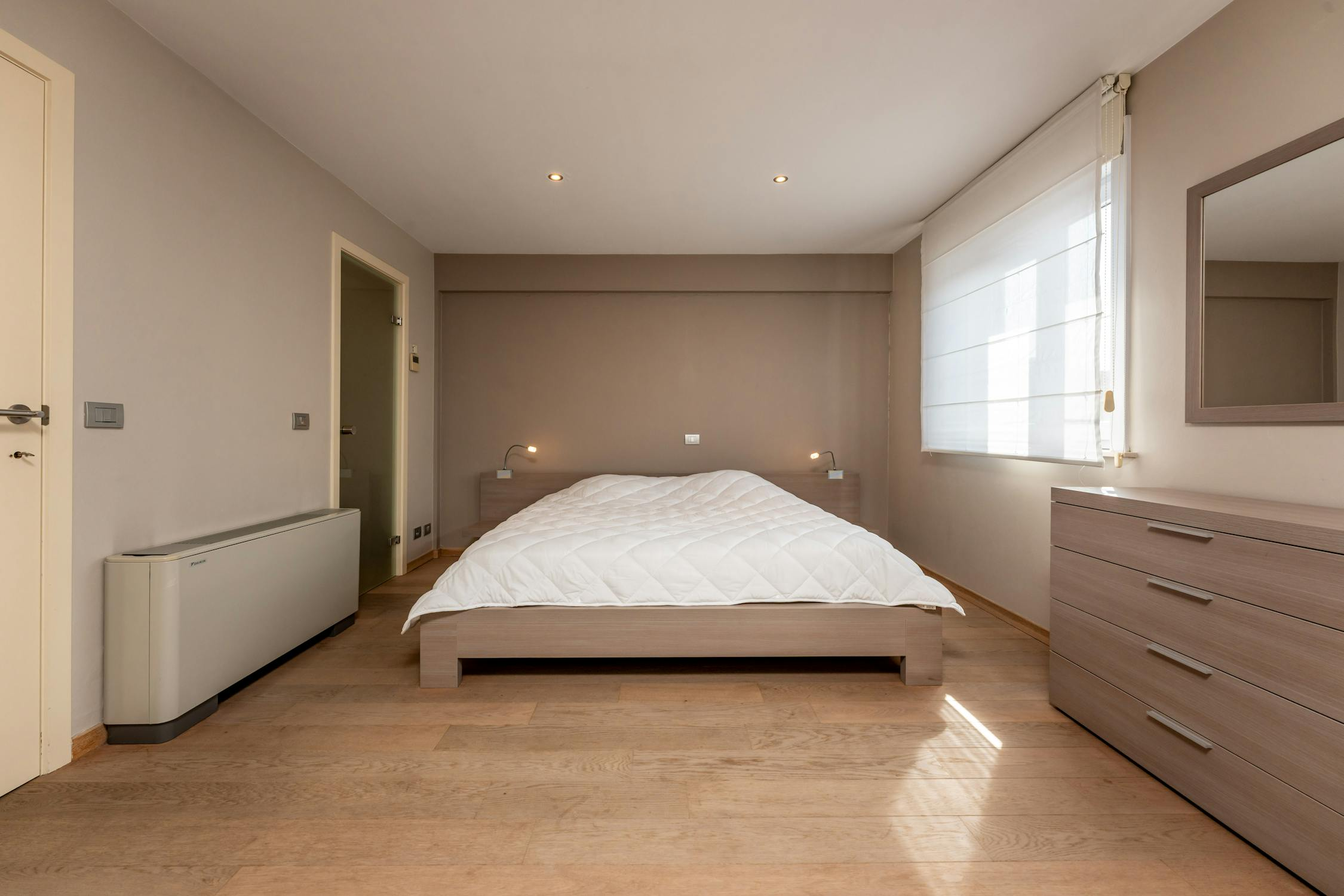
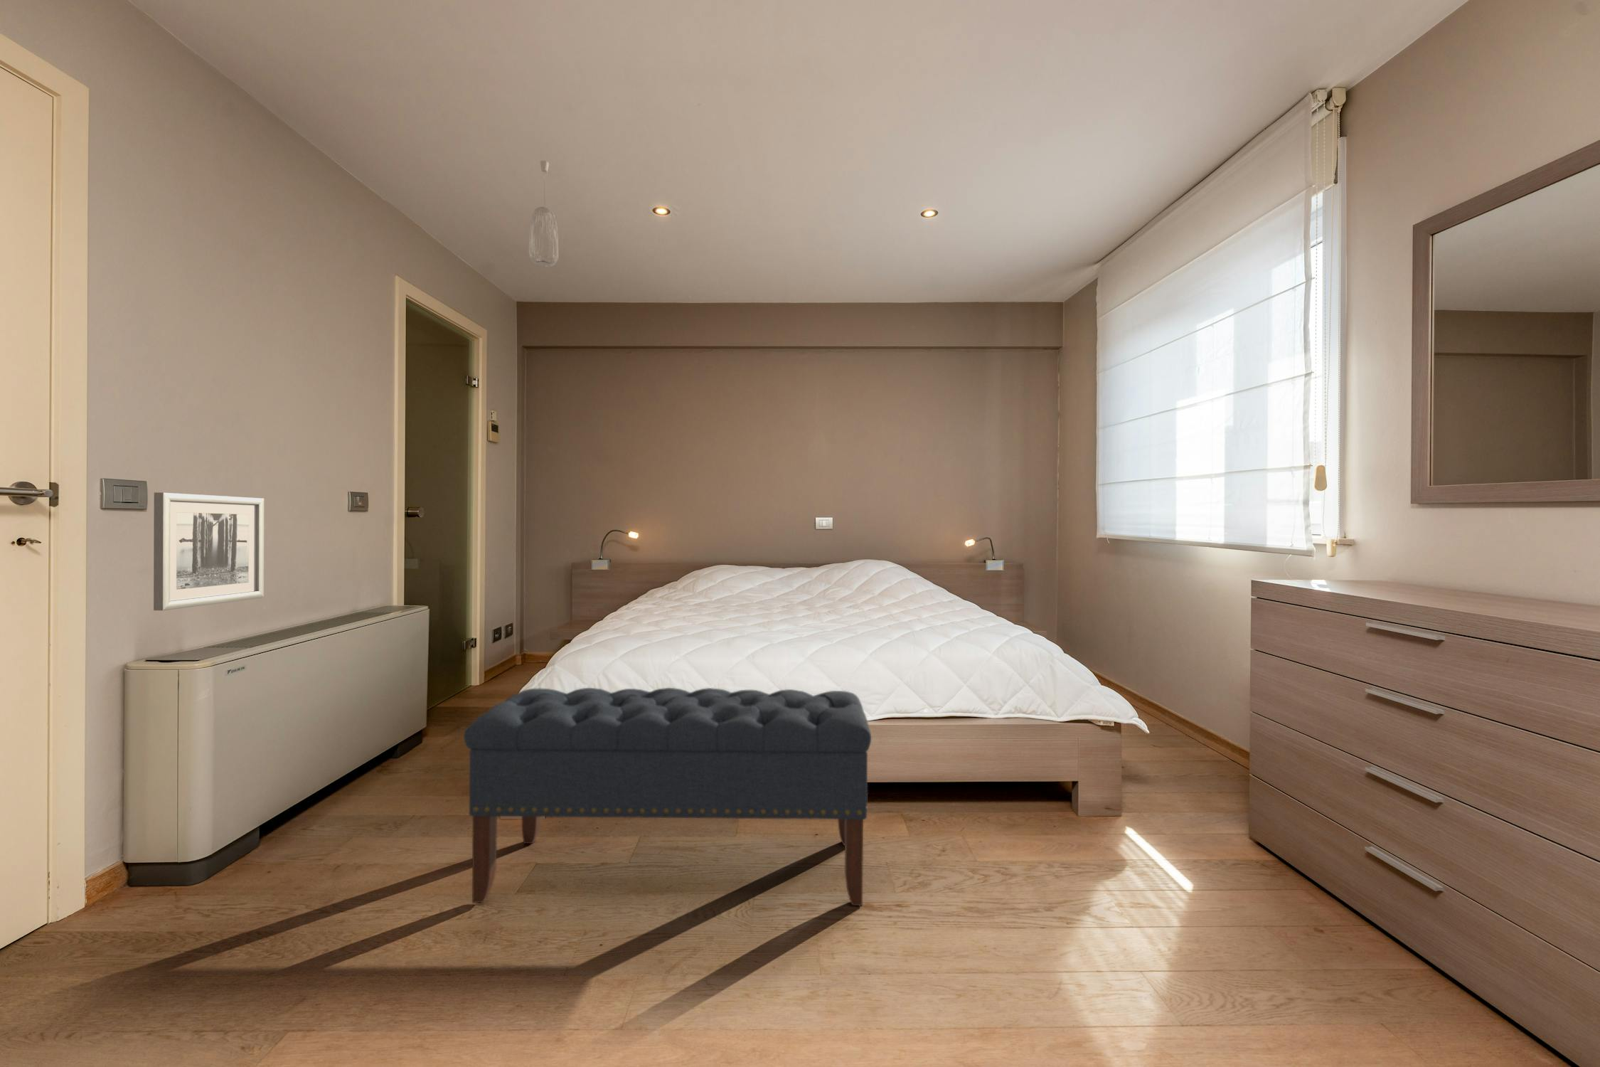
+ wall art (213, 549)
+ pendant light (545, 214)
+ bench (680, 784)
